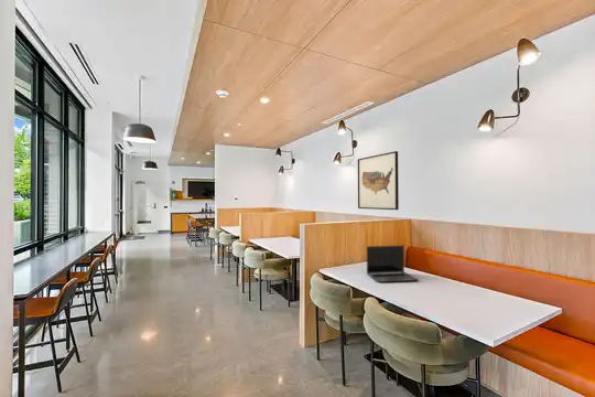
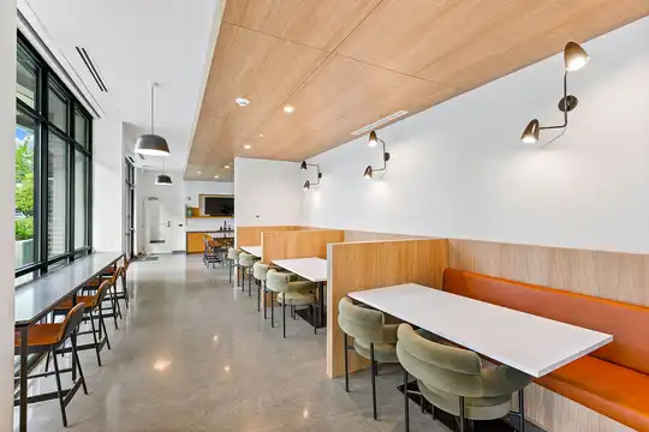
- wall art (376, 182)
- laptop (391, 262)
